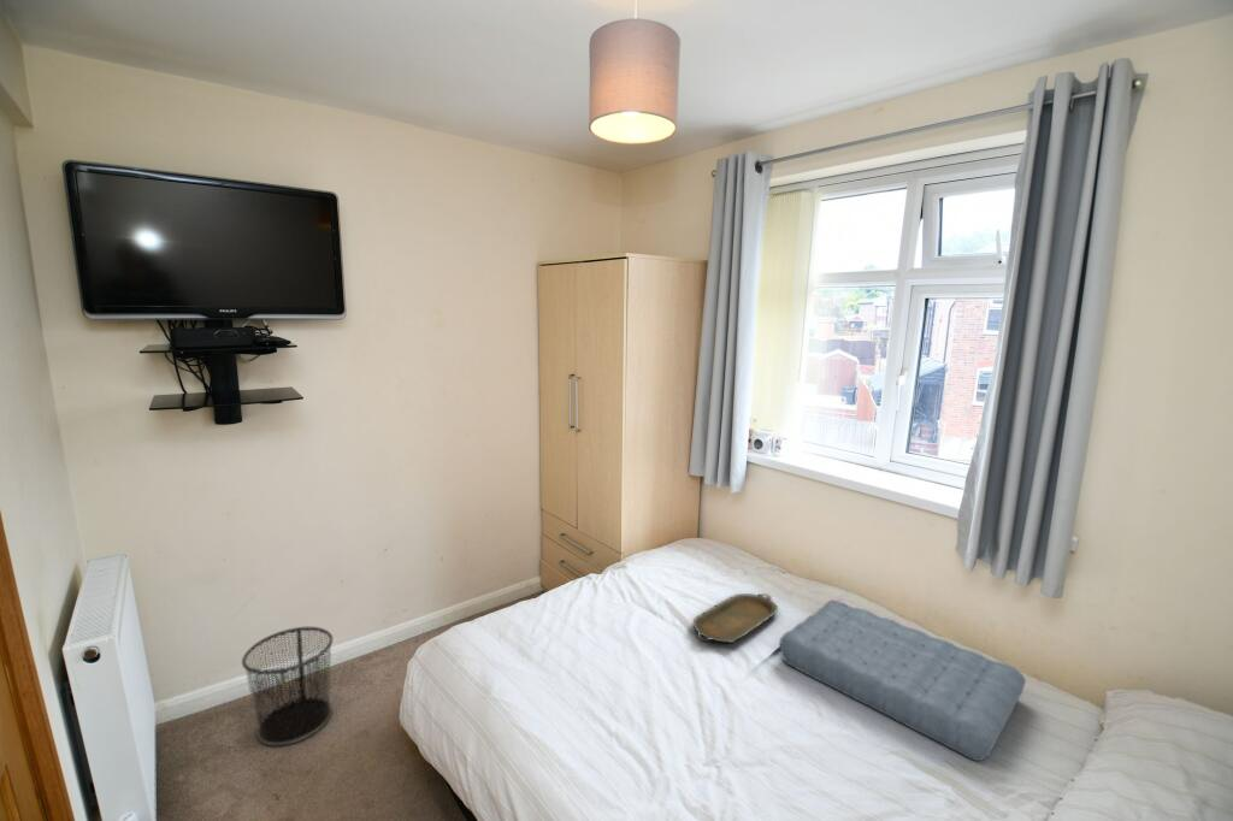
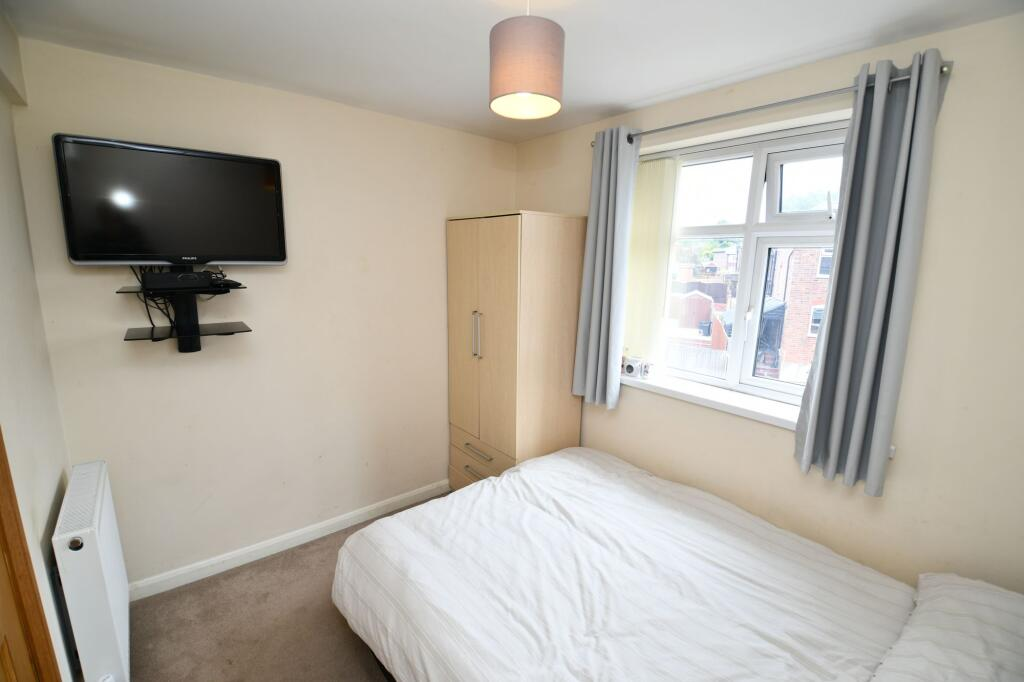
- waste bin (291, 685)
- cushion (895, 665)
- serving tray (736, 618)
